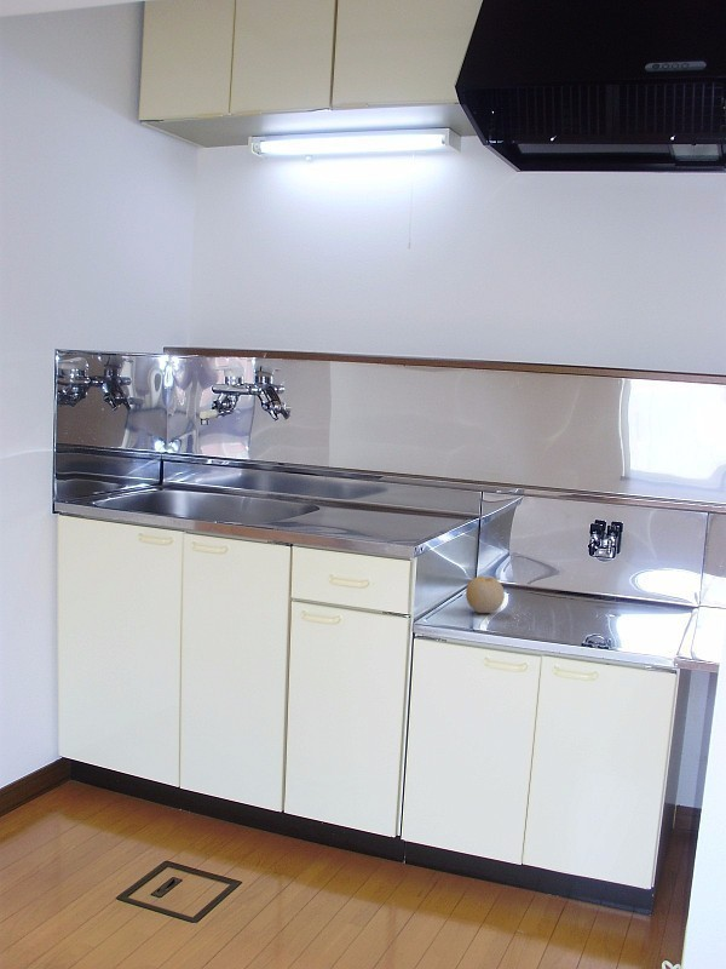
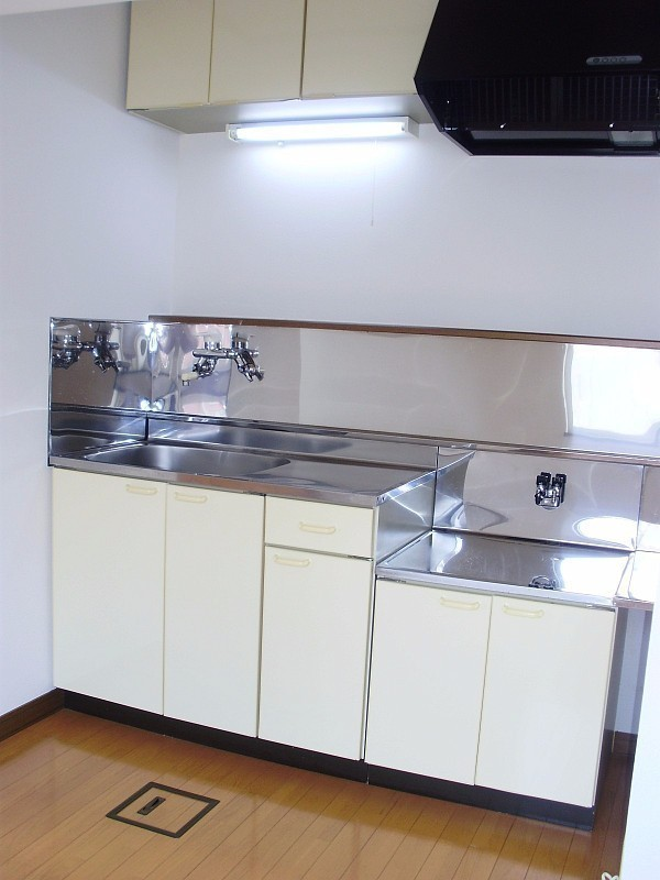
- fruit (484, 595)
